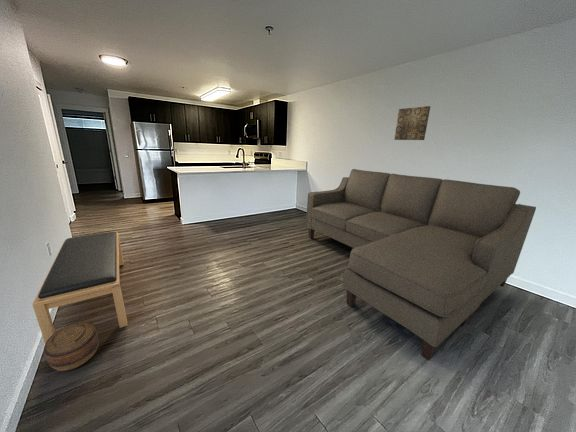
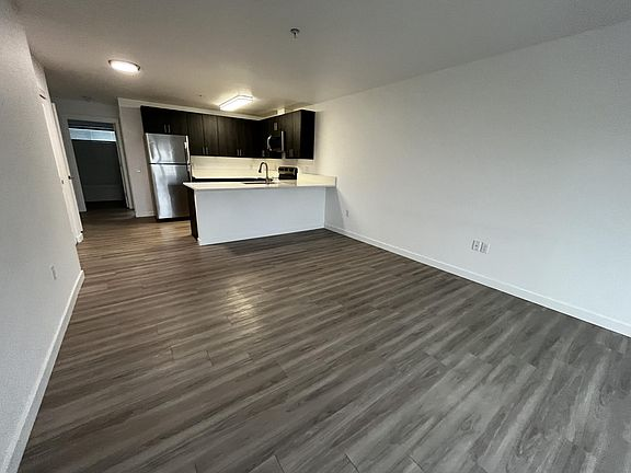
- sofa (376, 223)
- bench (91, 274)
- basket (73, 345)
- wall art (411, 124)
